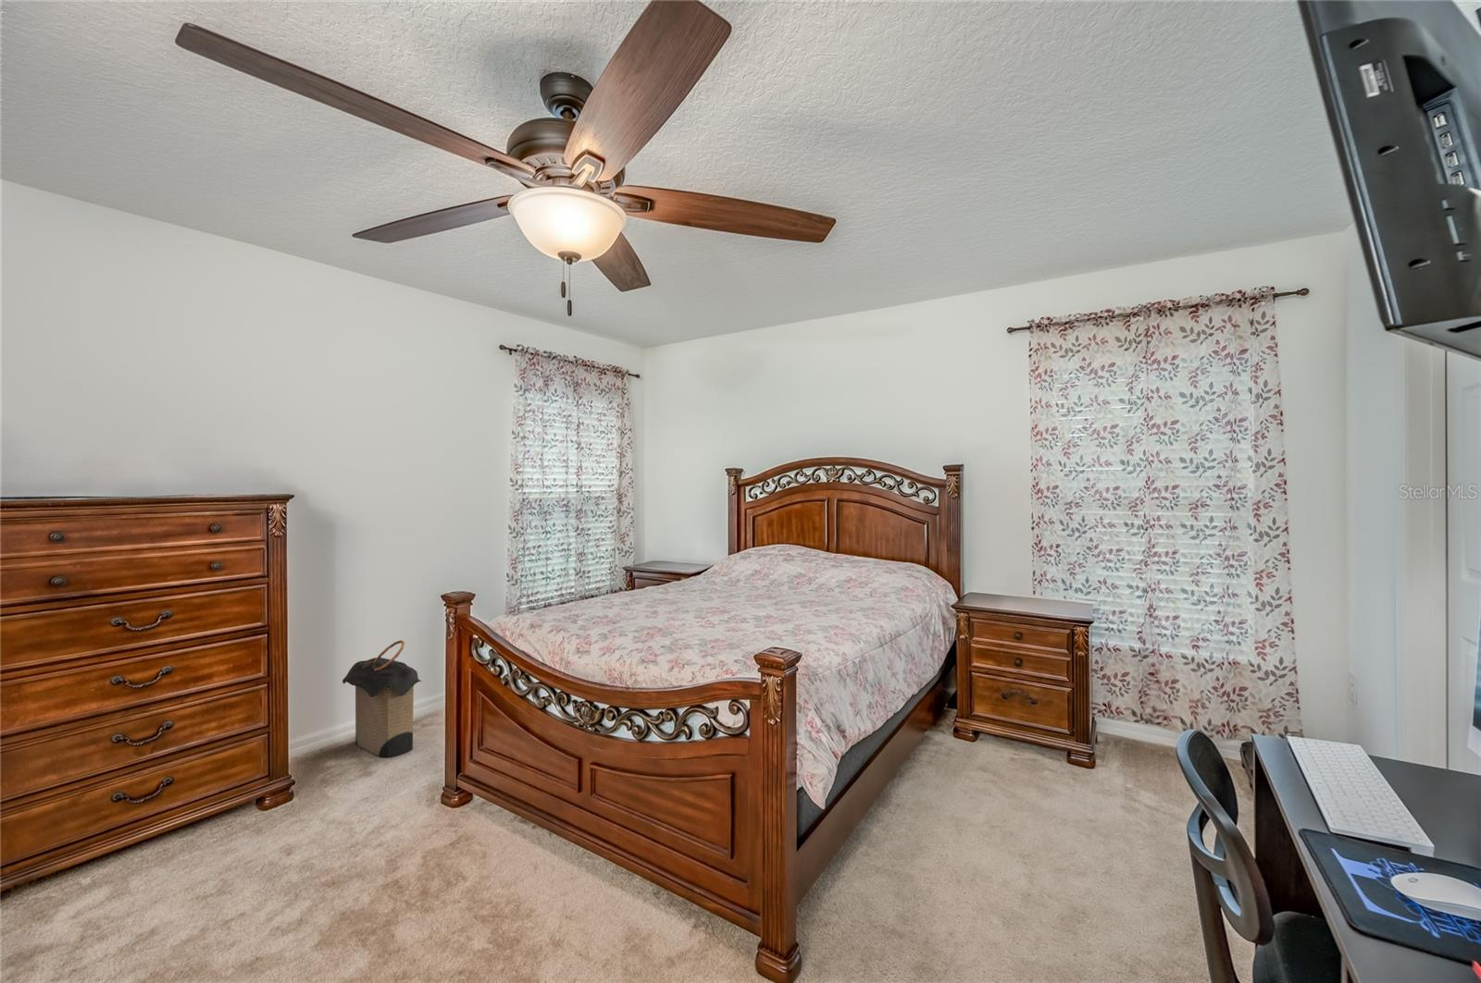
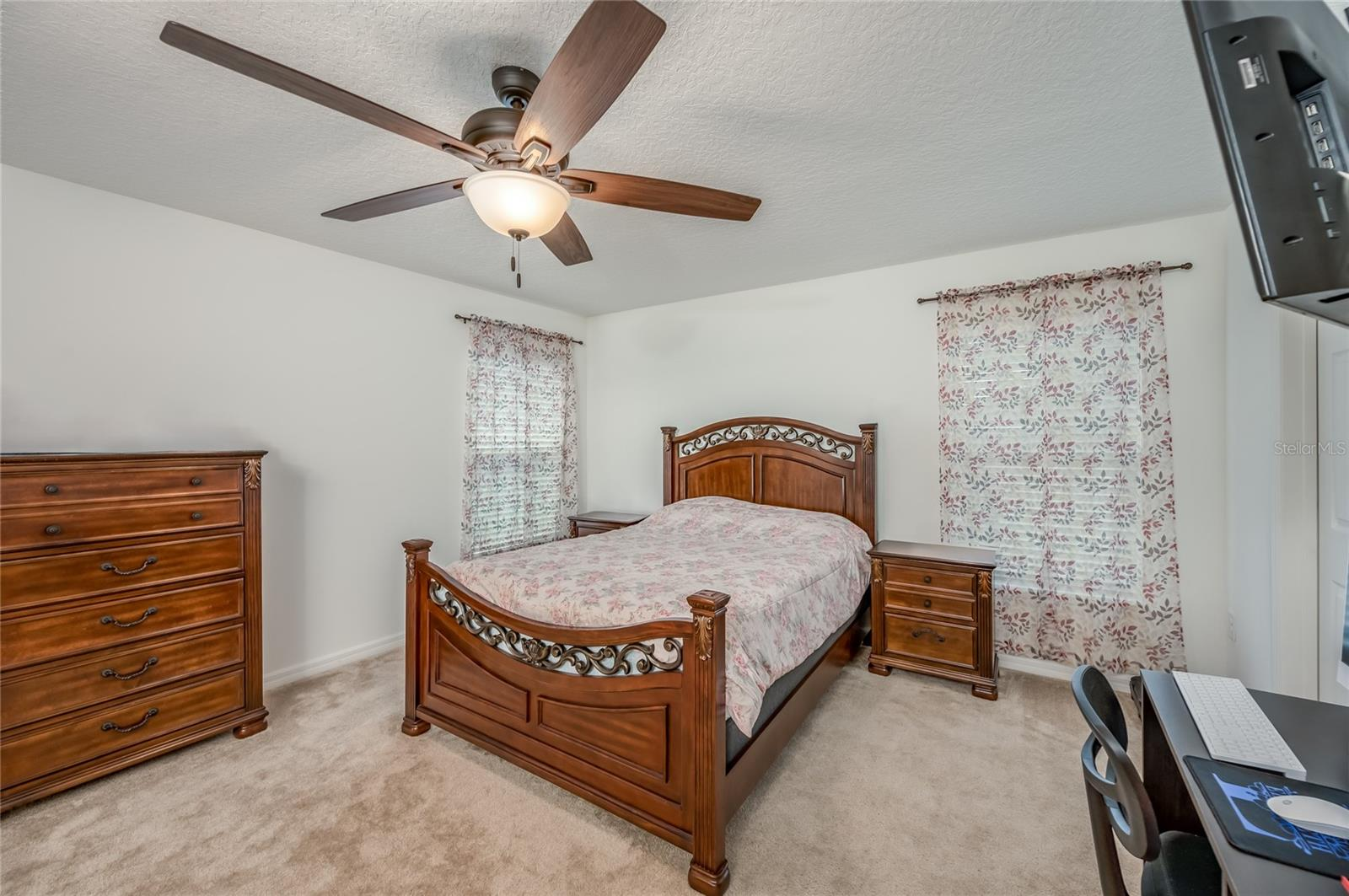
- laundry hamper (381, 692)
